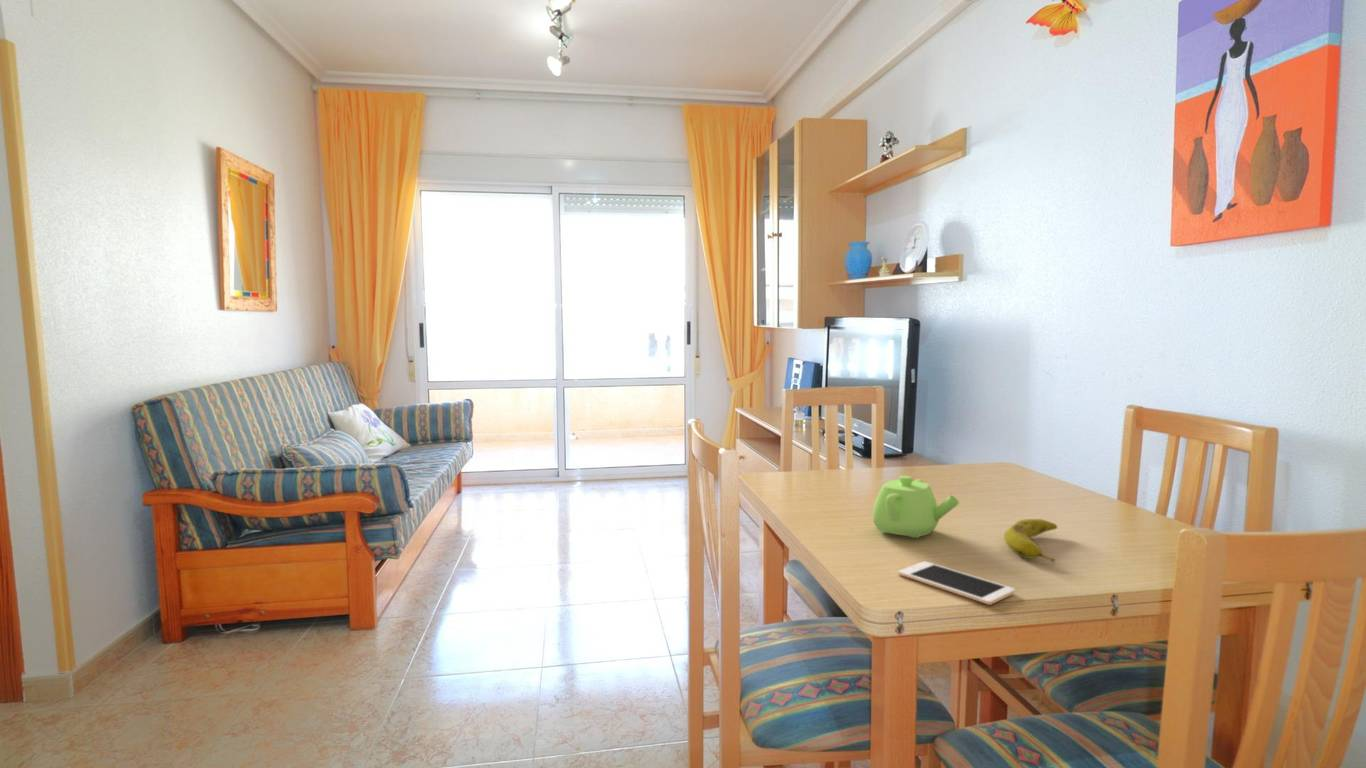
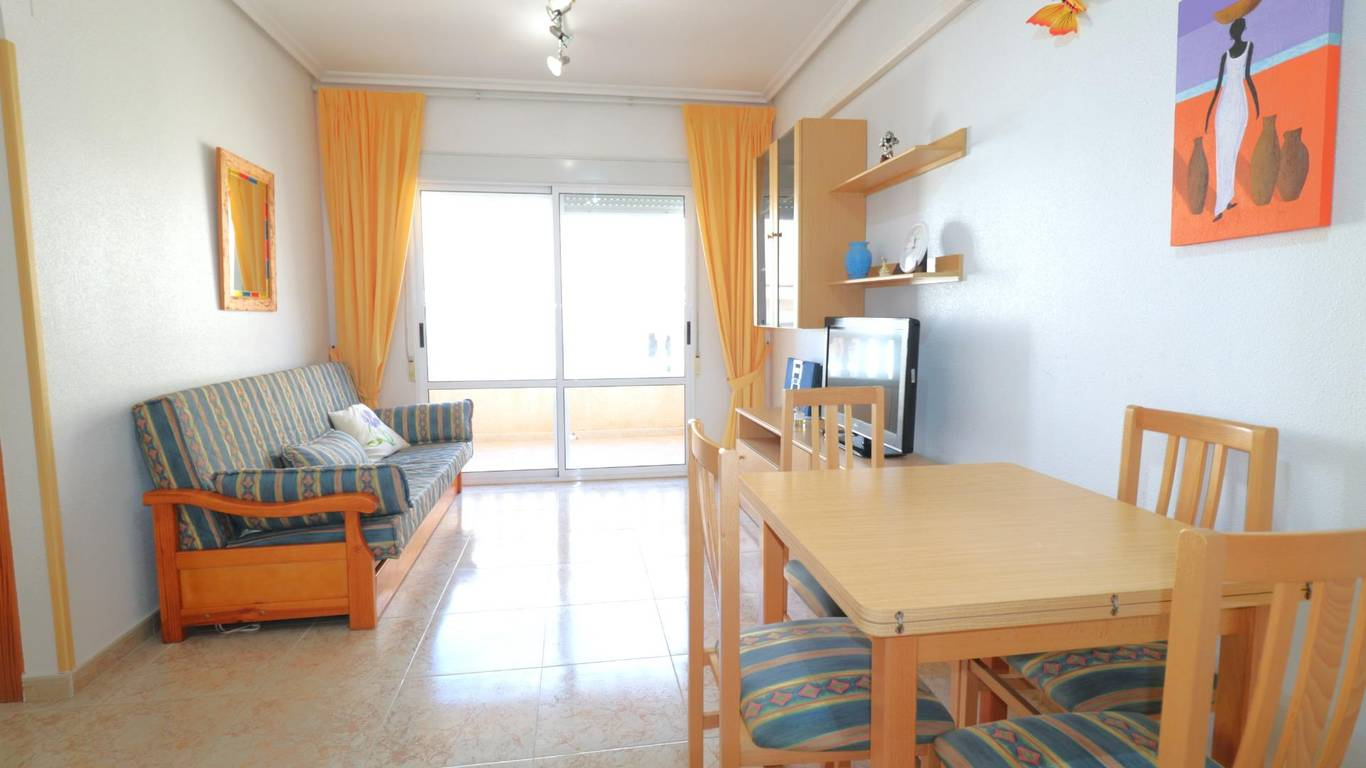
- fruit (1036, 535)
- cell phone (954, 581)
- teapot (916, 505)
